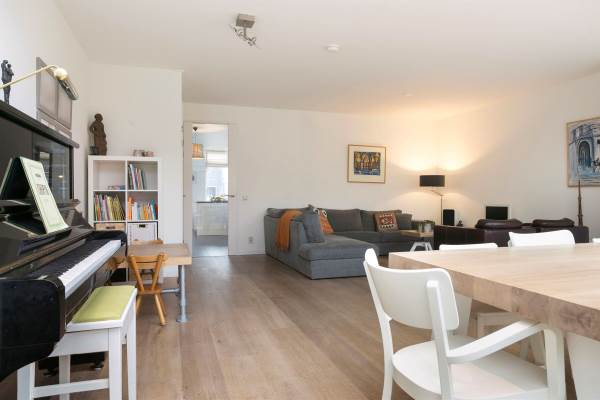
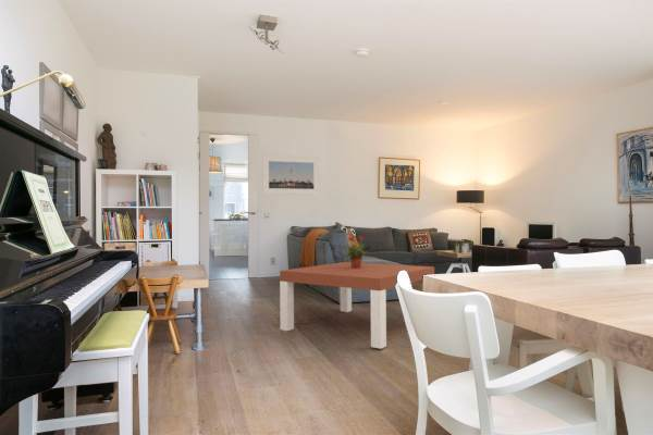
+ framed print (291, 175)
+ potted plant (356, 250)
+ coffee table (350, 297)
